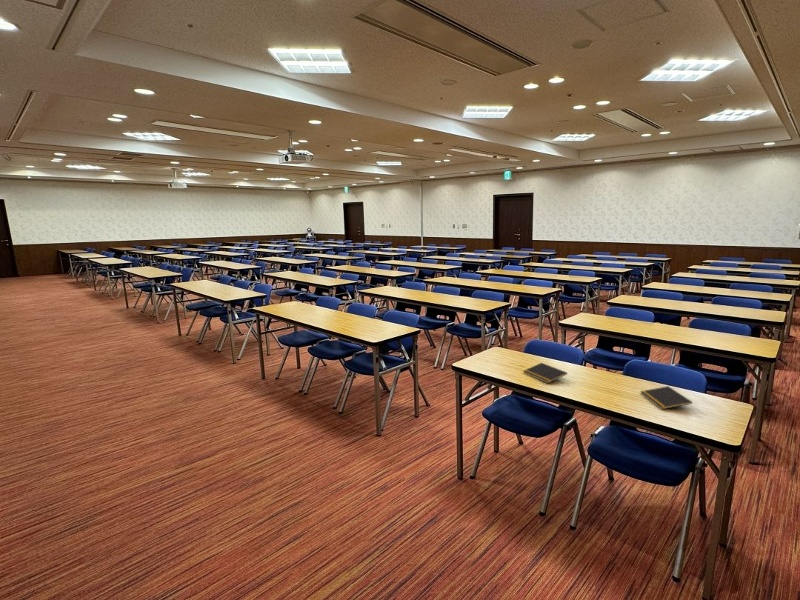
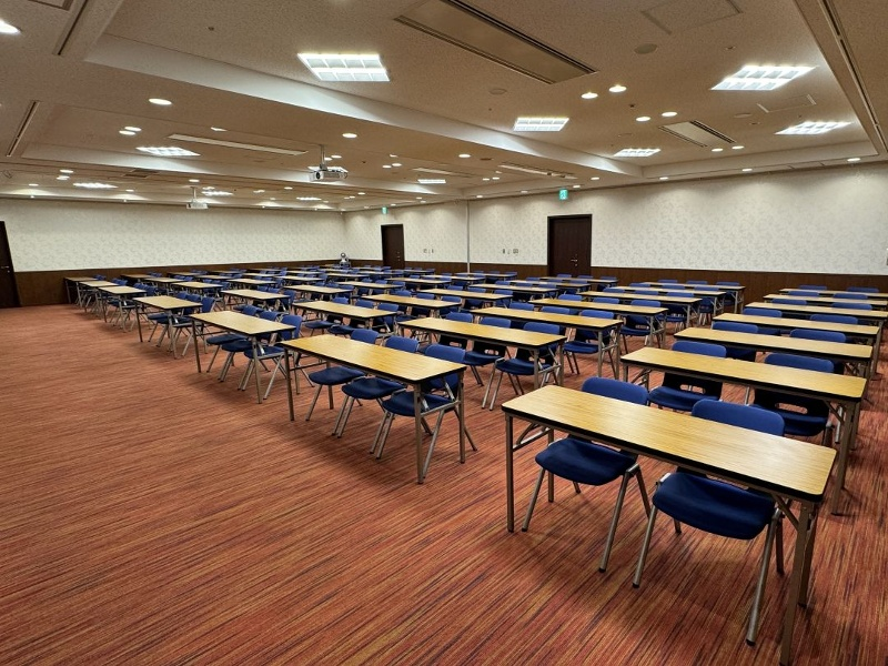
- notepad (664, 397)
- notepad (544, 372)
